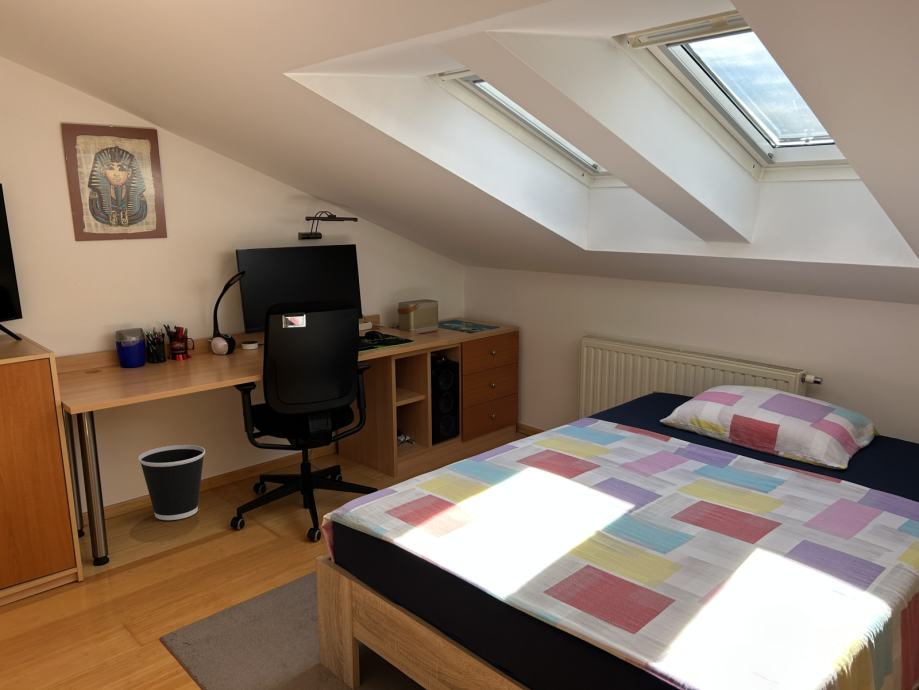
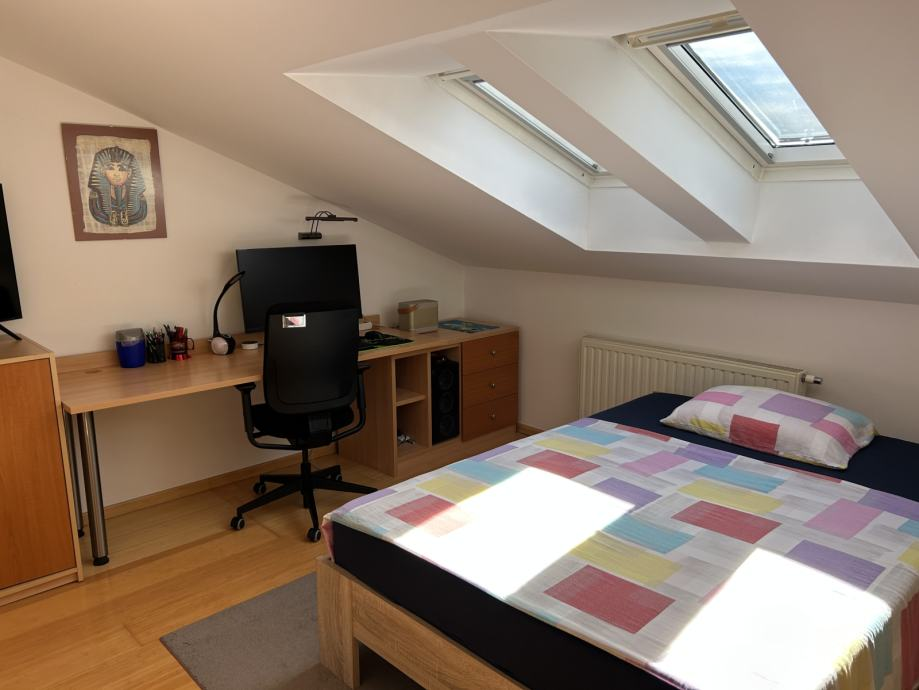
- wastebasket (174, 483)
